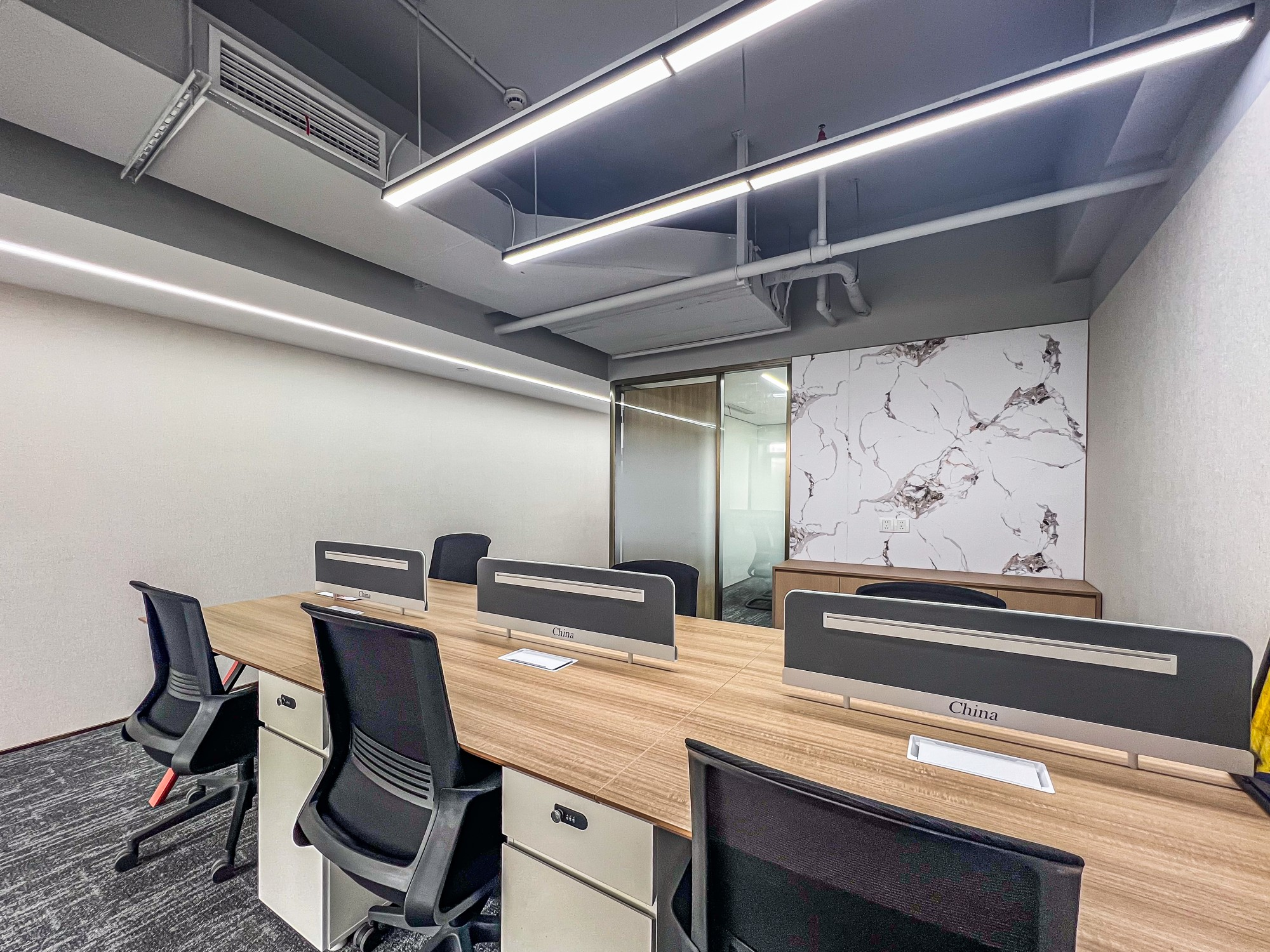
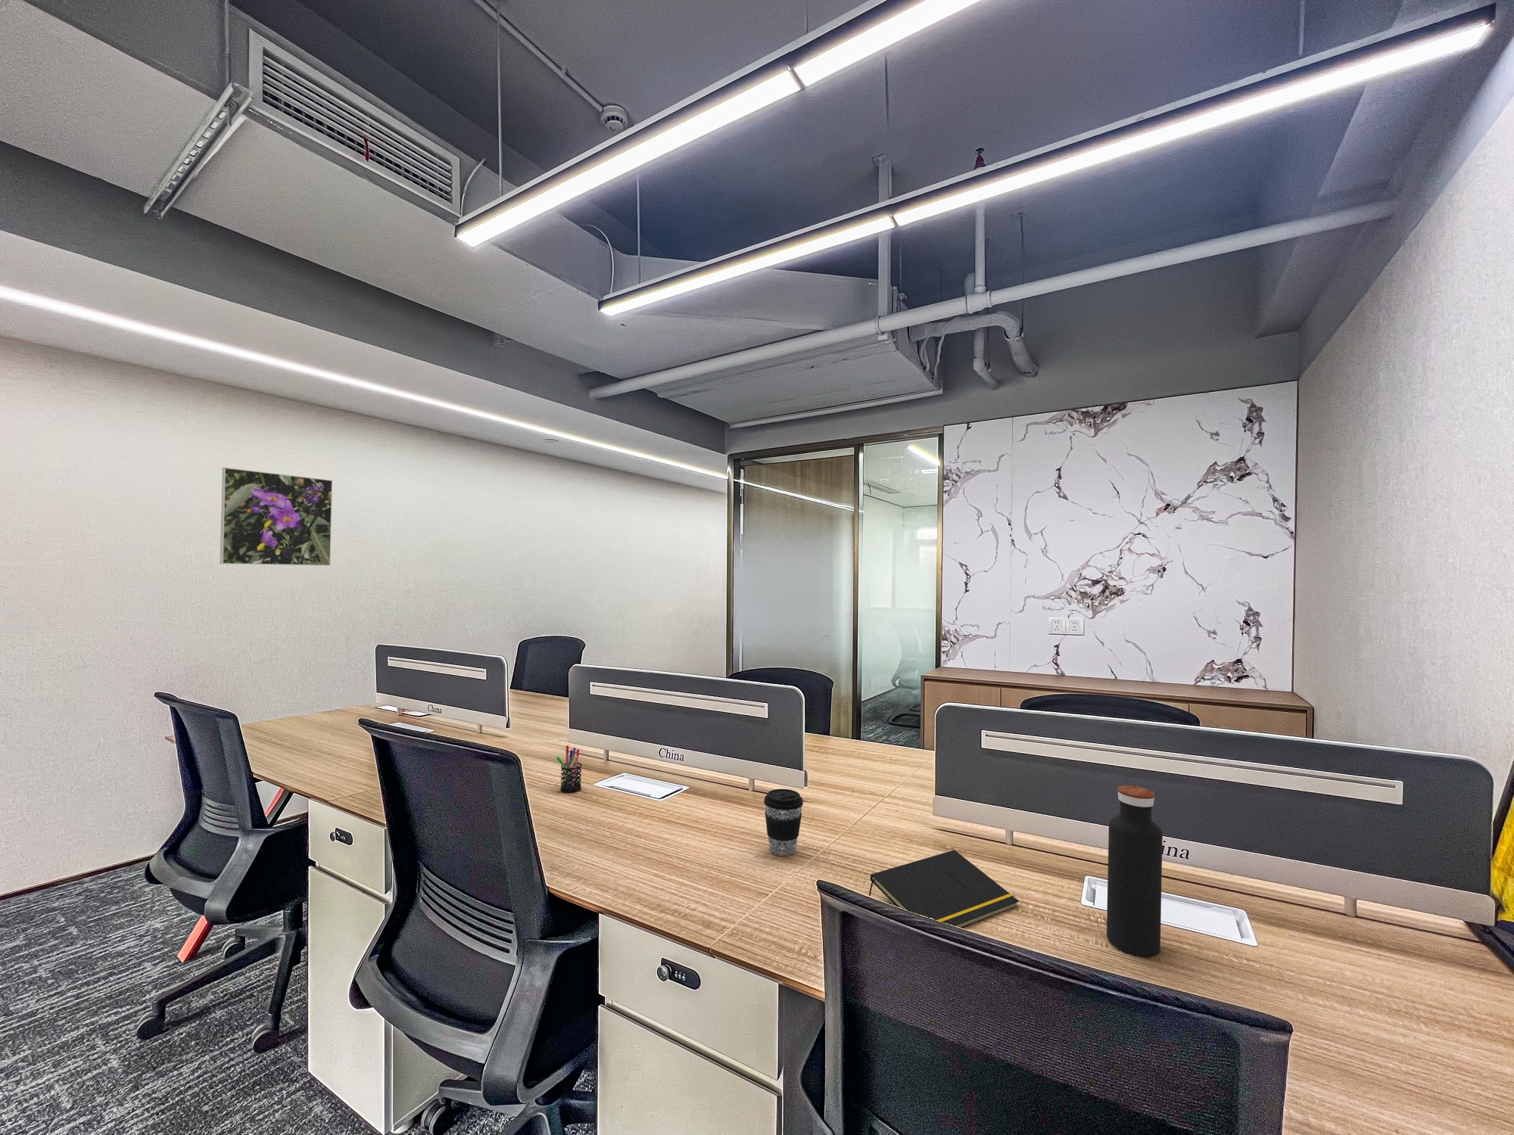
+ coffee cup (783, 821)
+ water bottle (1134, 867)
+ pen holder (569, 768)
+ notepad (943, 889)
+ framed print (279, 519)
